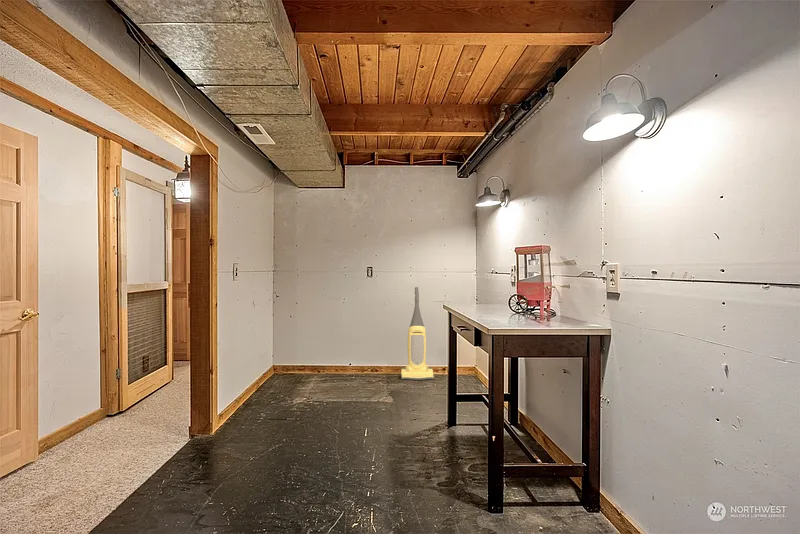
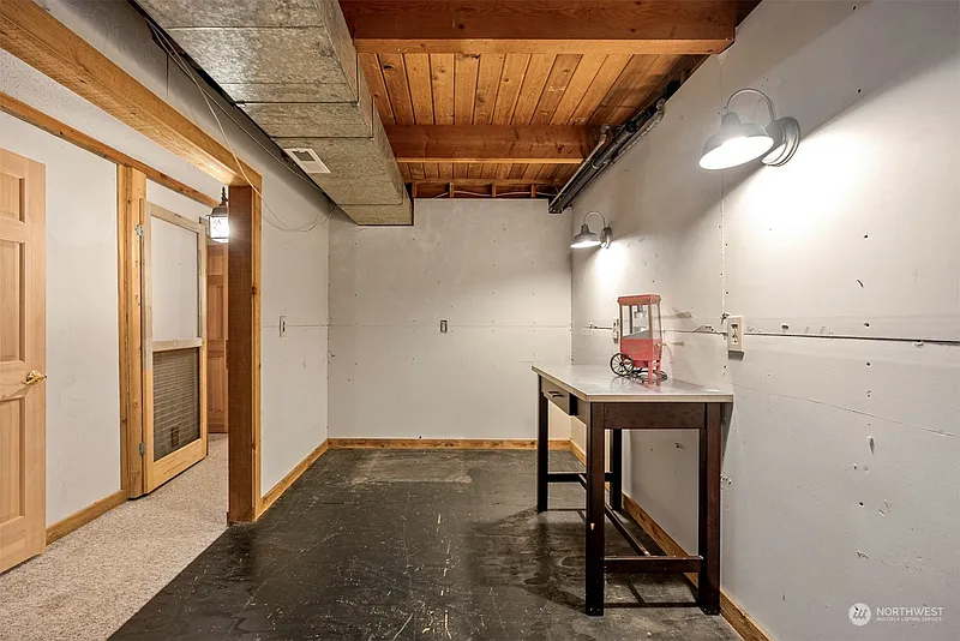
- vacuum cleaner (417, 332)
